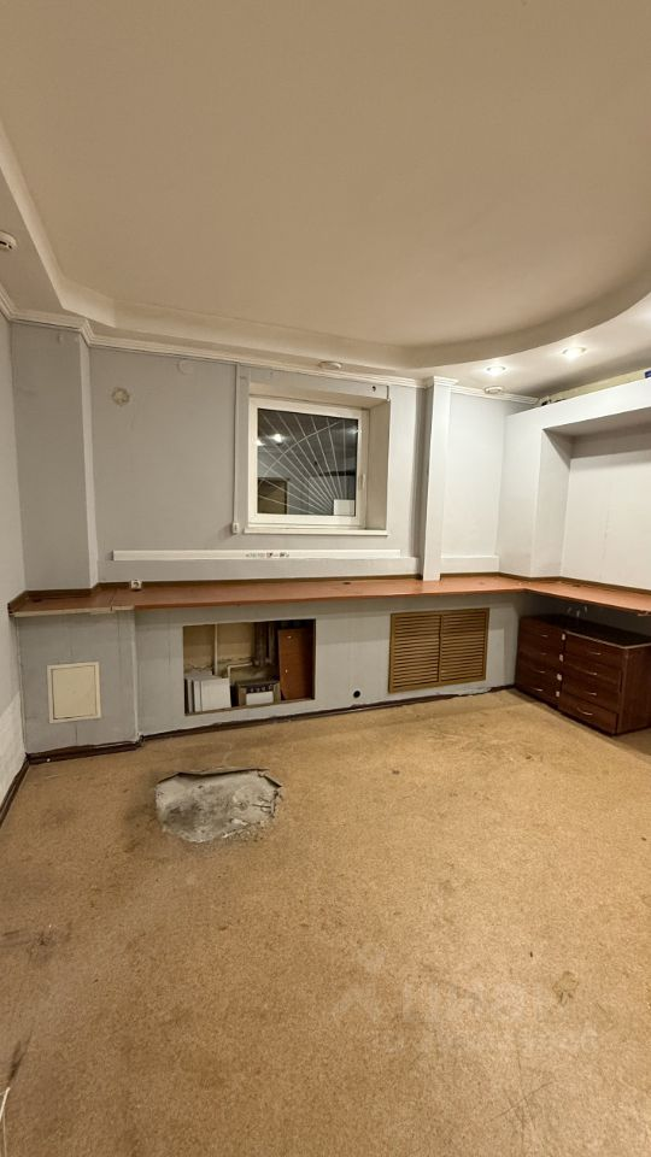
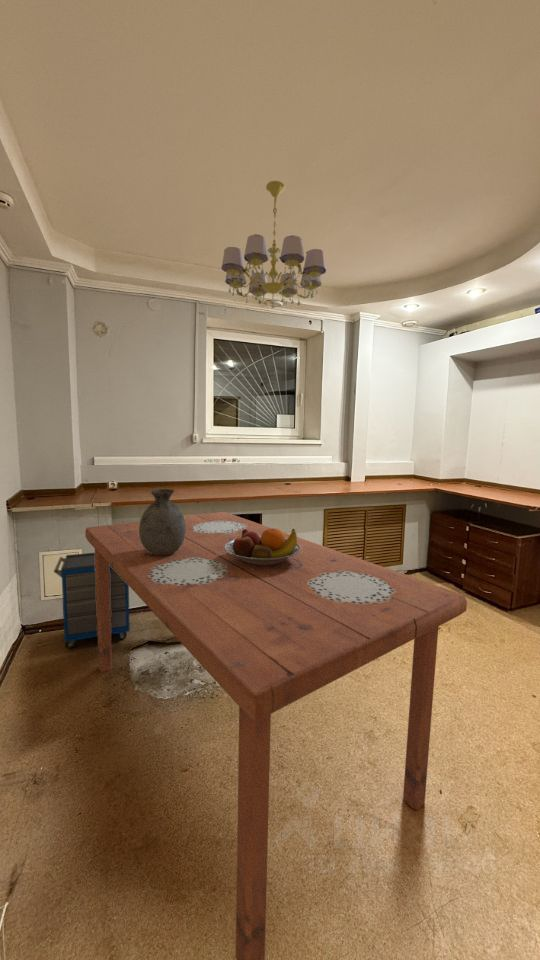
+ chandelier (274, 246)
+ fruit bowl (262, 543)
+ table (230, 639)
+ vase (162, 521)
+ cabinet (94, 597)
